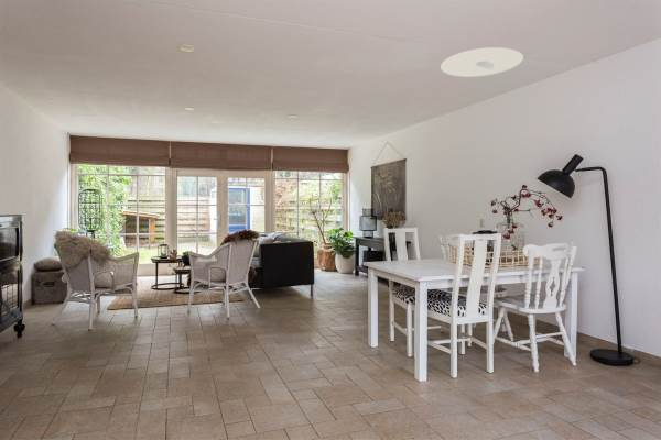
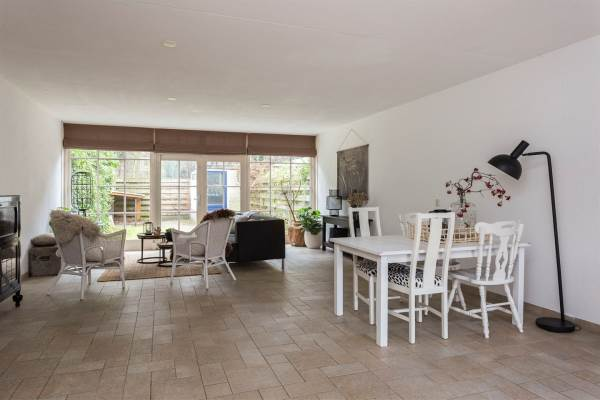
- ceiling light (480, 59)
